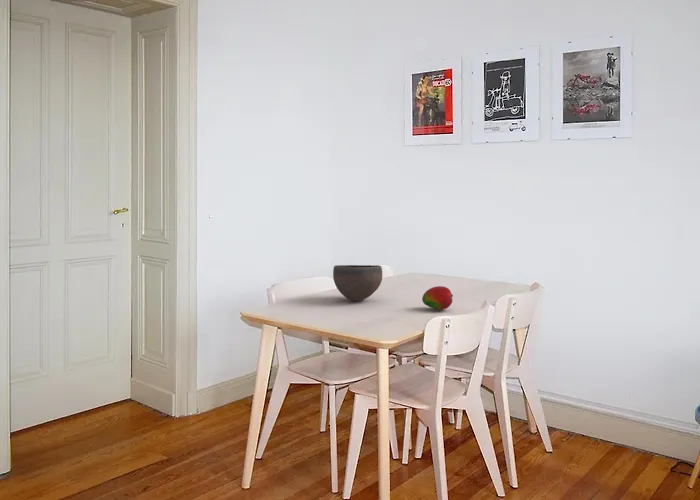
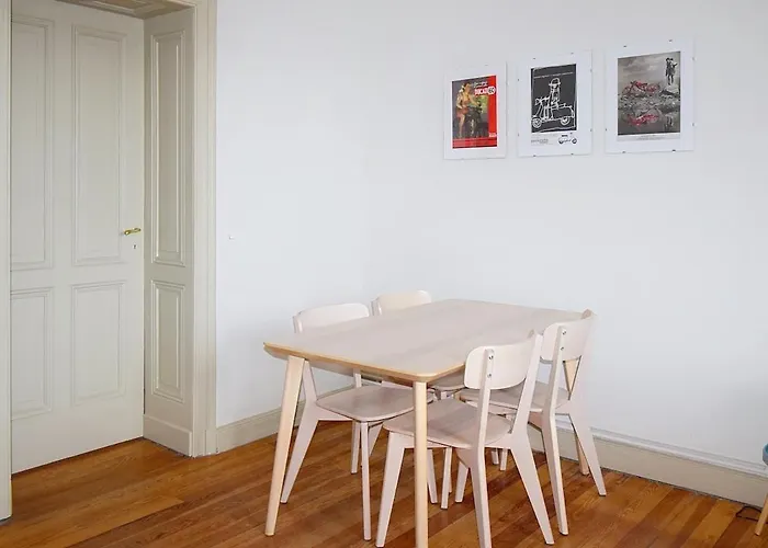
- bowl (357, 283)
- fruit (437, 297)
